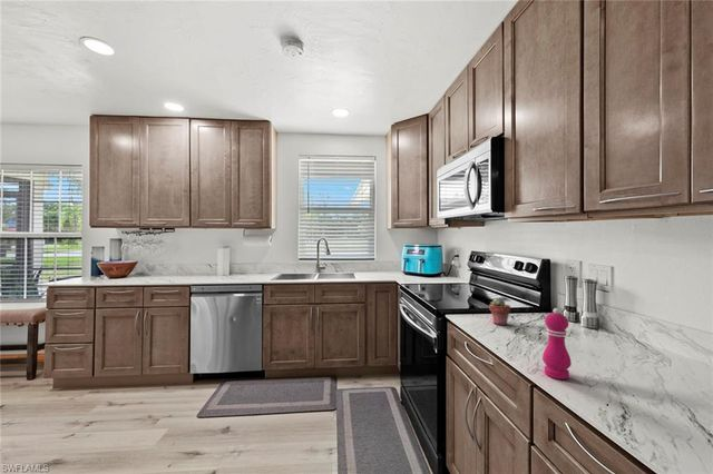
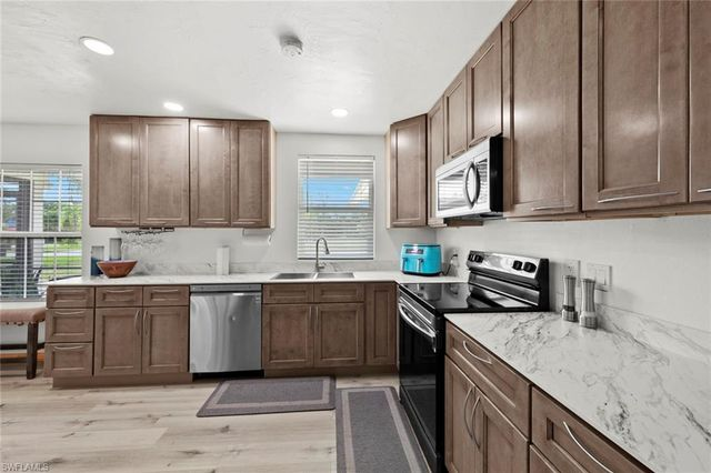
- pepper mill (556, 340)
- potted succulent (499, 309)
